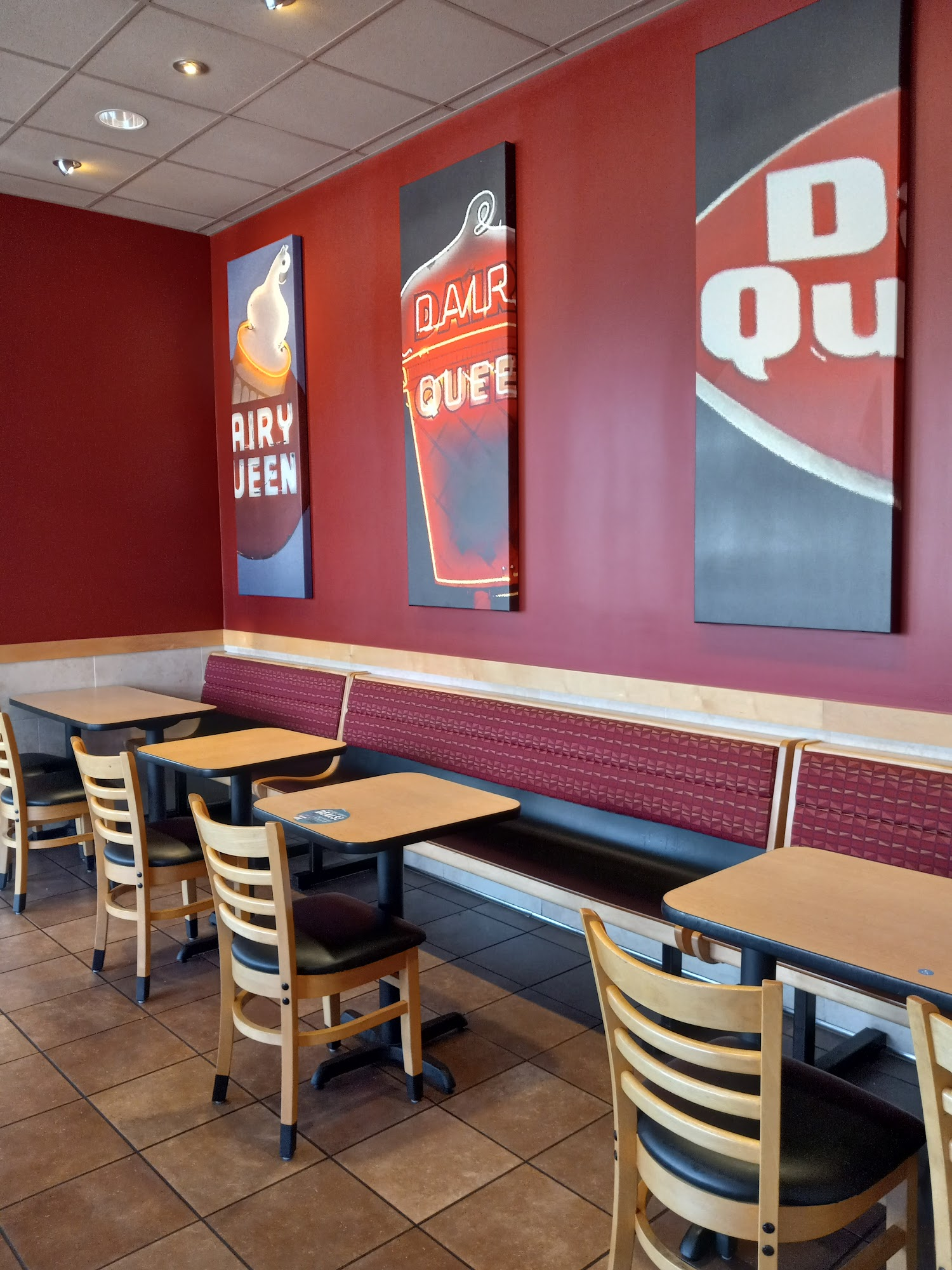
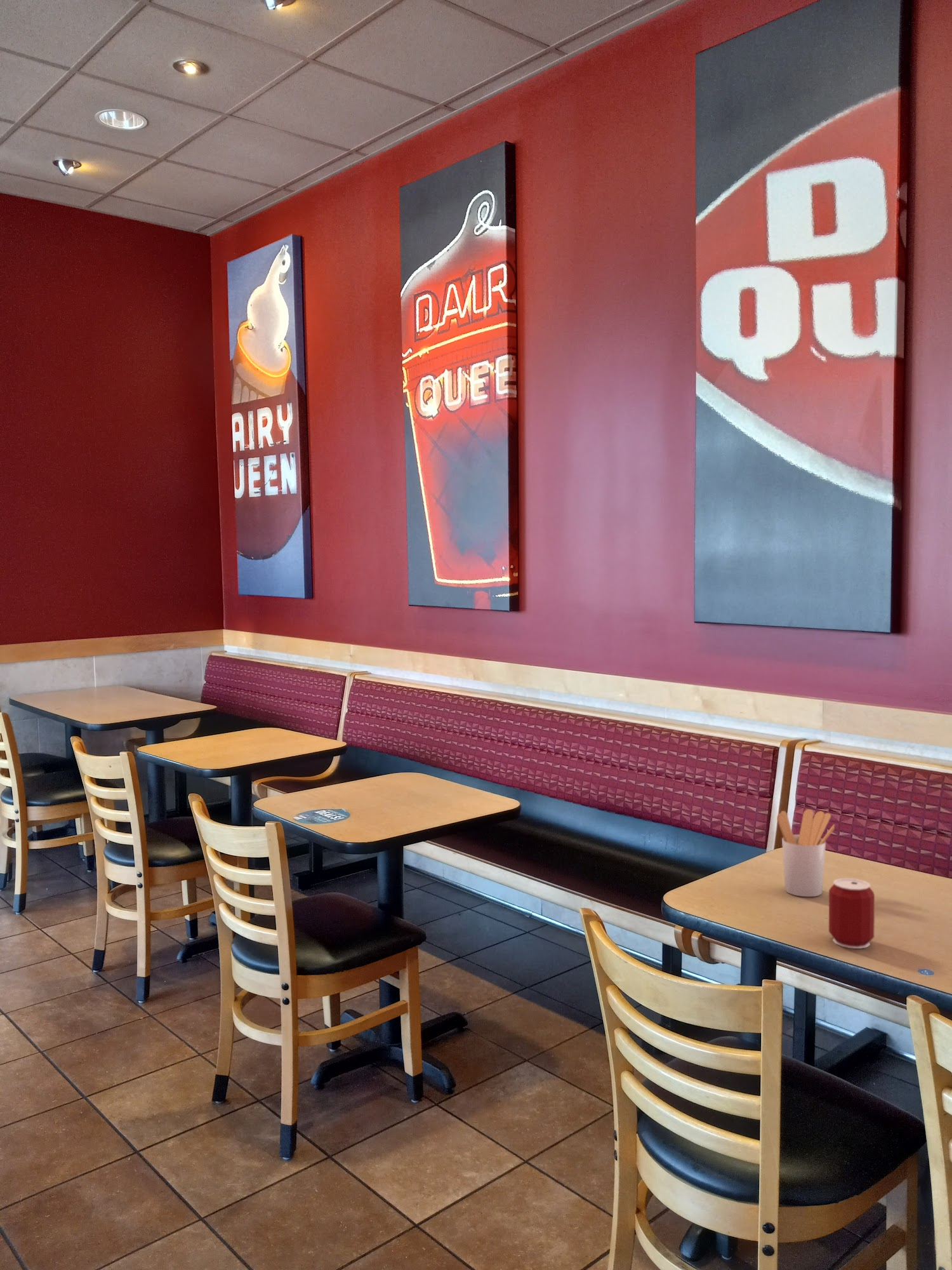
+ can (851, 912)
+ utensil holder (807, 850)
